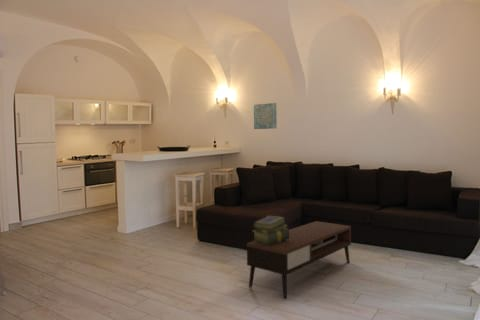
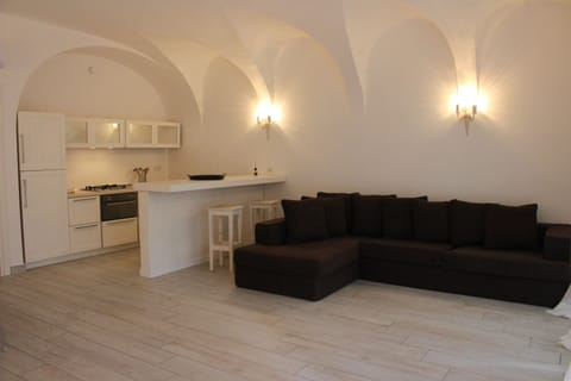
- coffee table (303, 254)
- stack of books (270, 229)
- wall art (265, 116)
